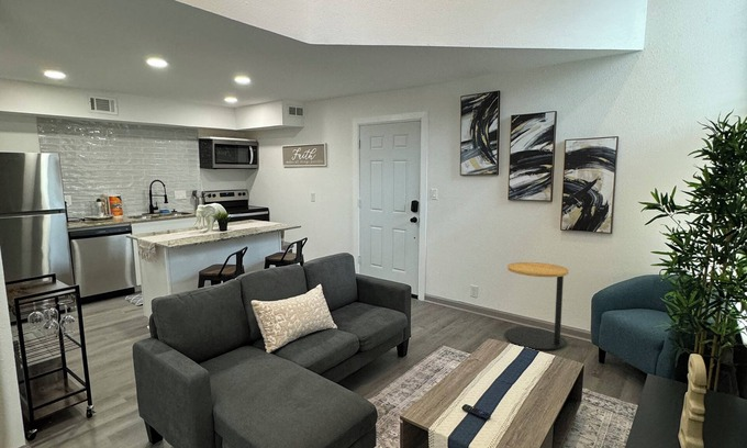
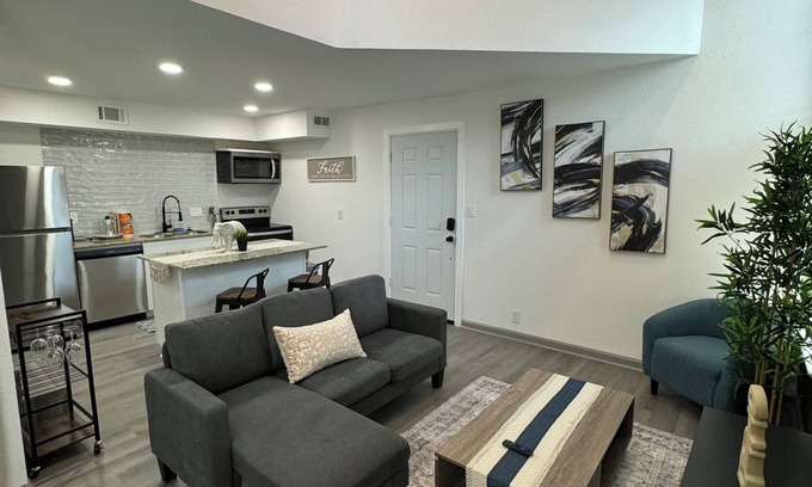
- side table (556, 303)
